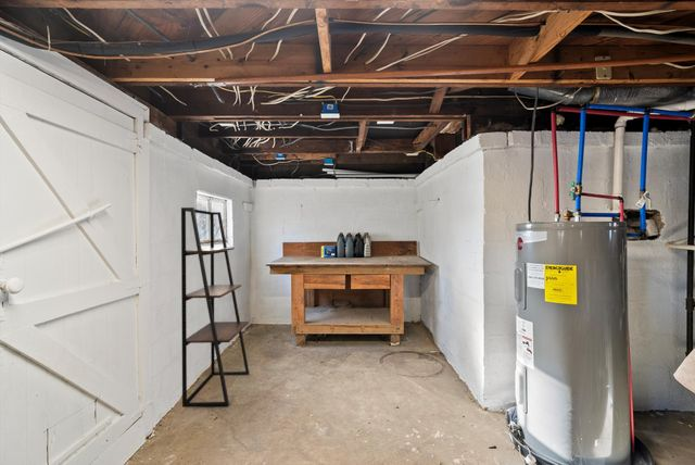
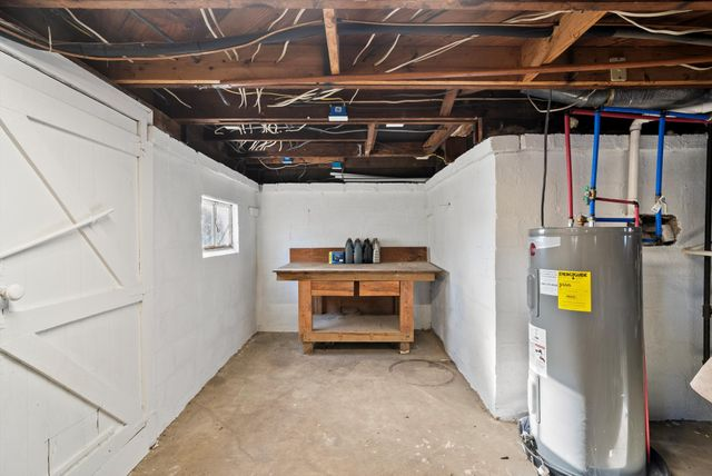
- shelving unit (218, 297)
